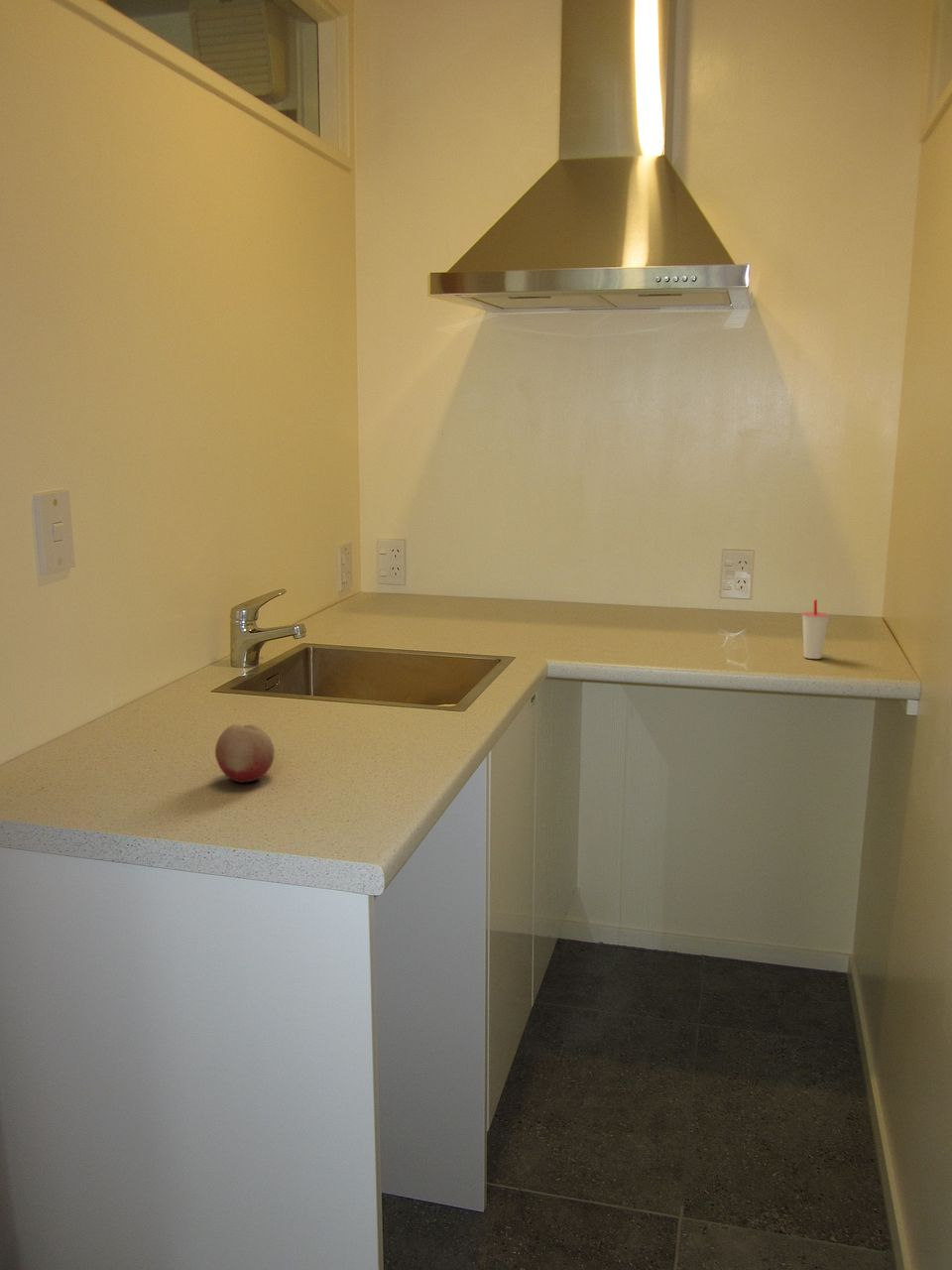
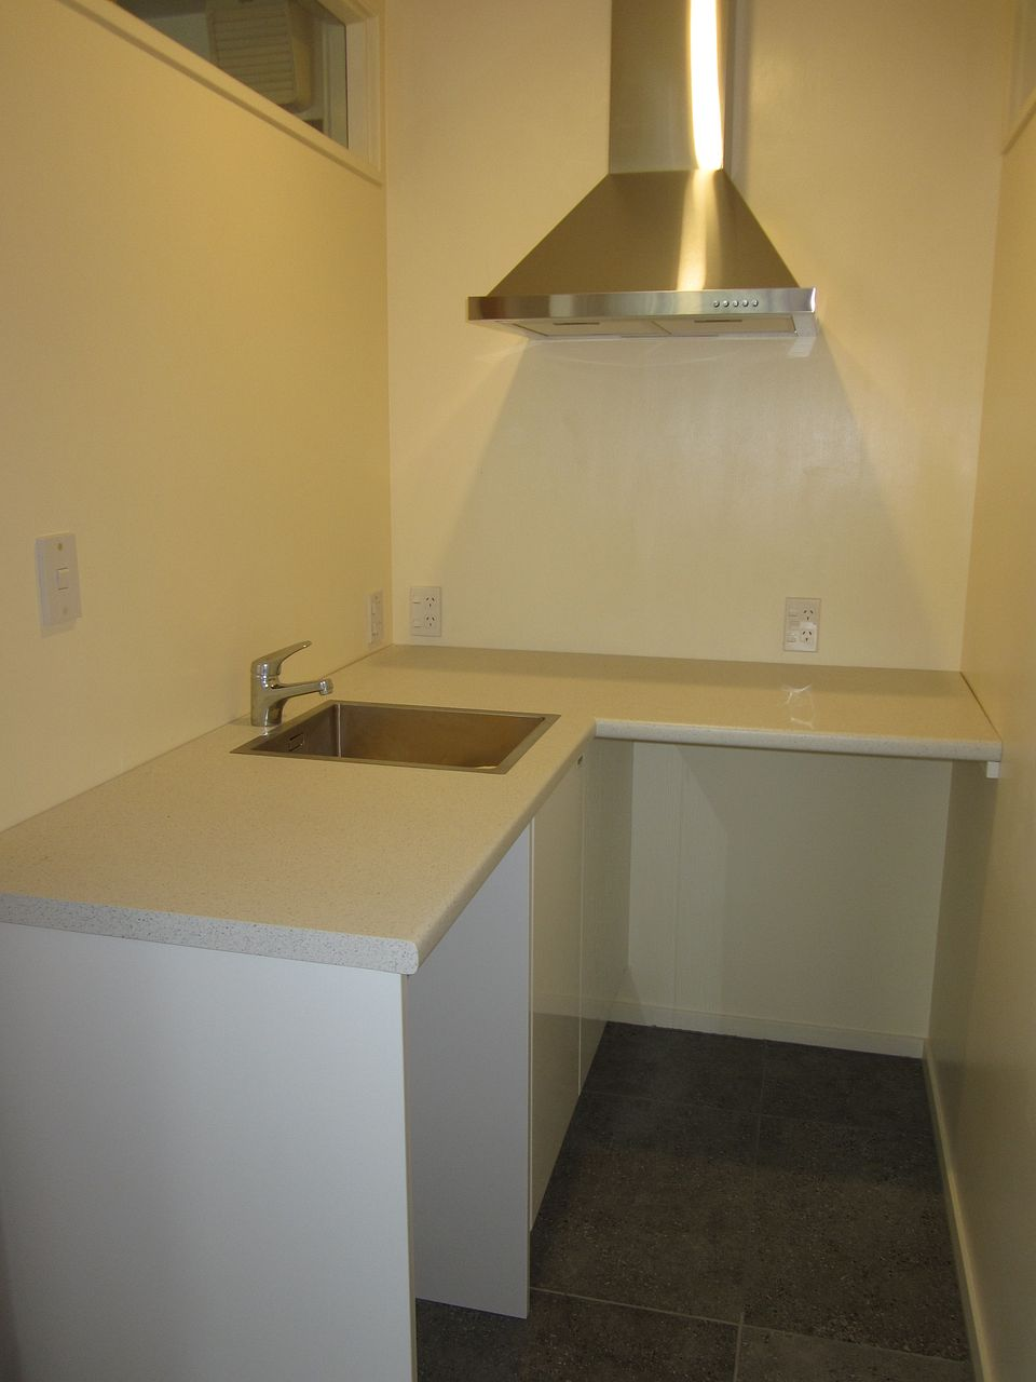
- cup (814, 628)
- fruit (245, 751)
